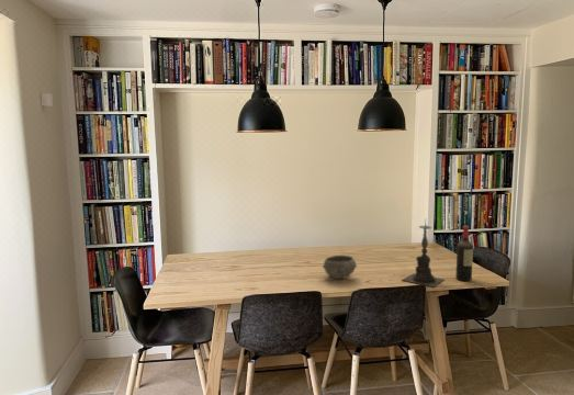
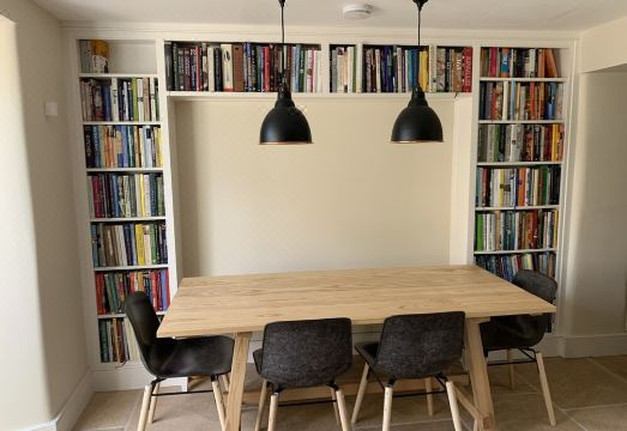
- wine bottle (464, 252)
- candle holder (424, 248)
- bowl (339, 268)
